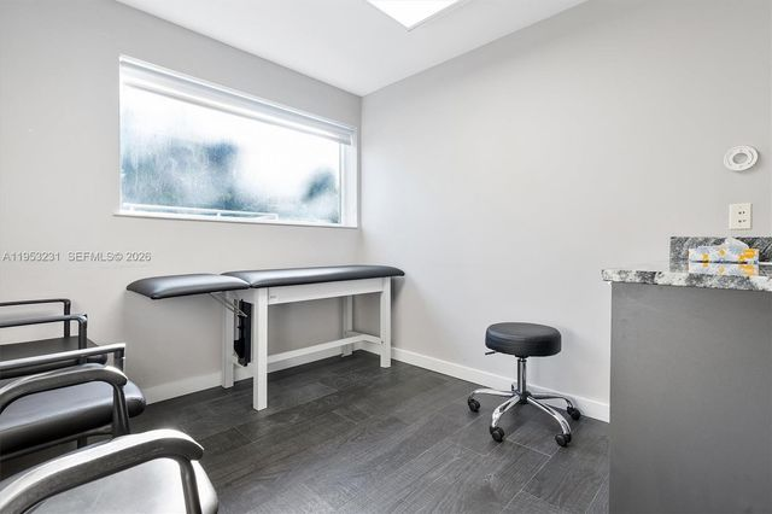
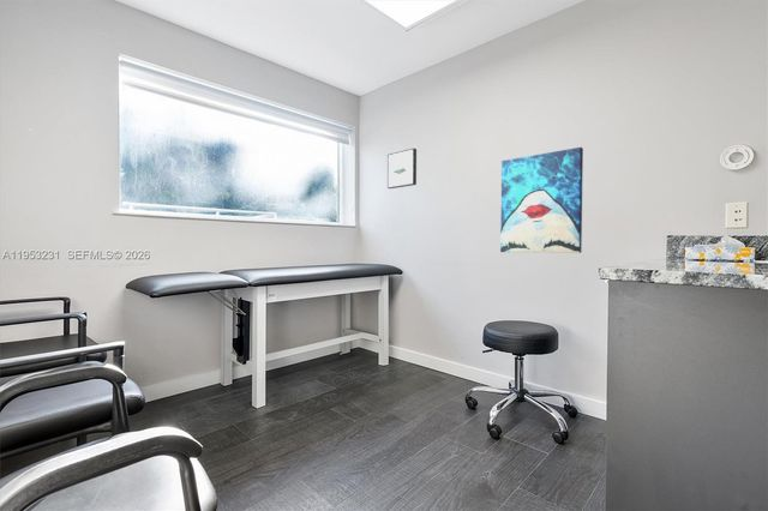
+ wall art (539, 203)
+ wall art (401, 169)
